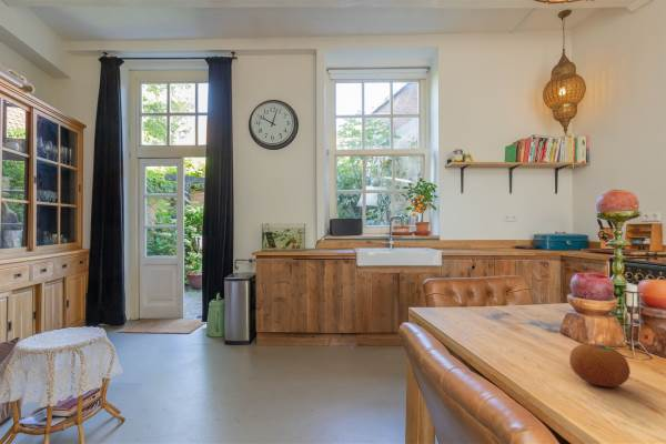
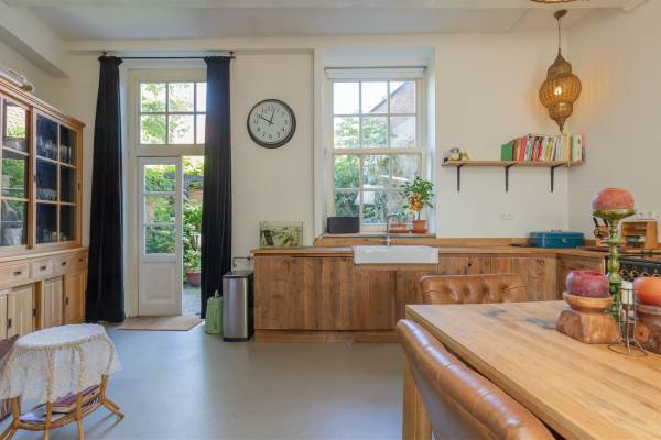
- fruit (598, 364)
